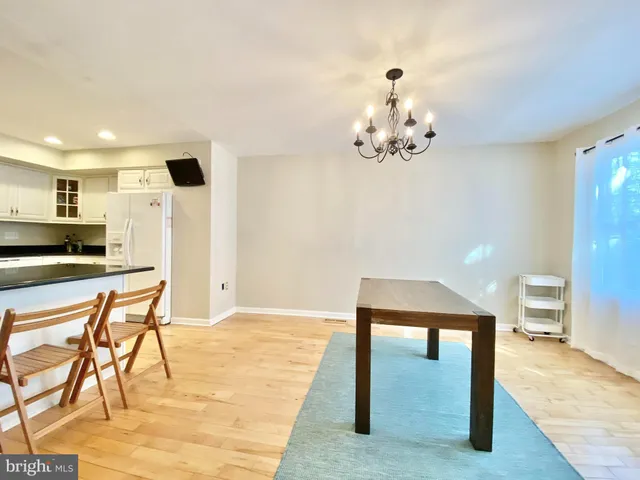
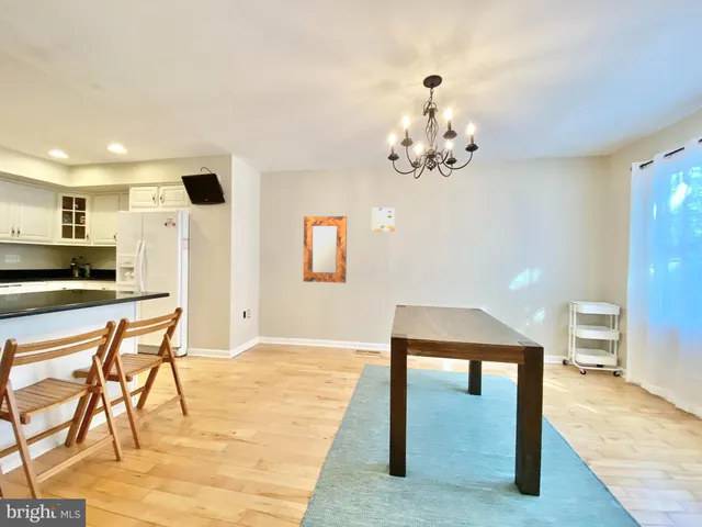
+ wall art (383, 220)
+ home mirror (325, 249)
